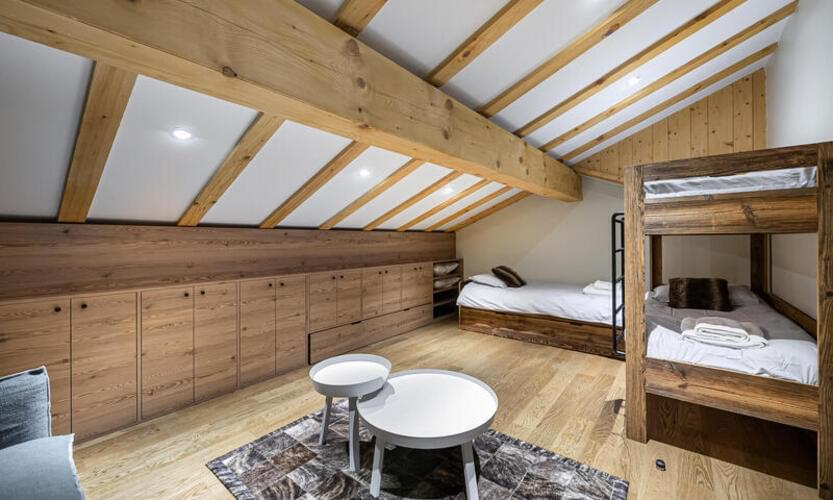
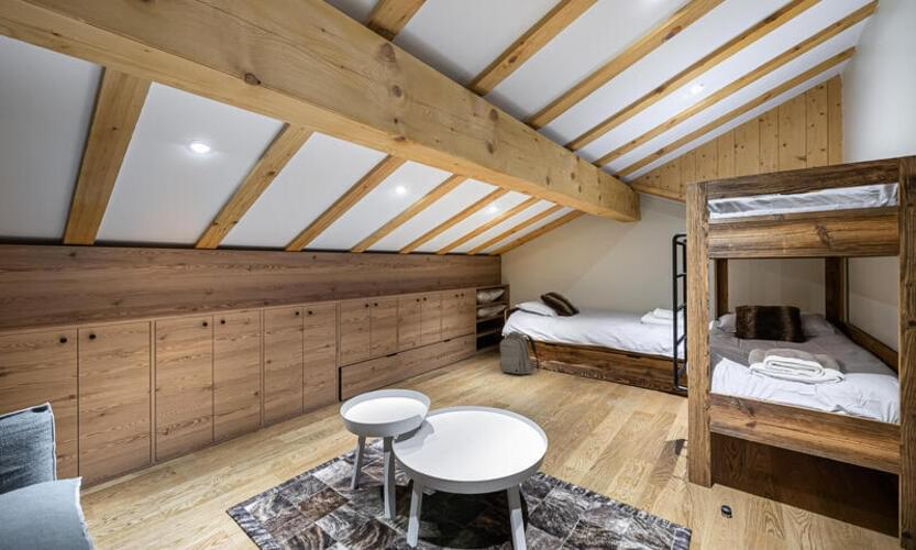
+ backpack (517, 351)
